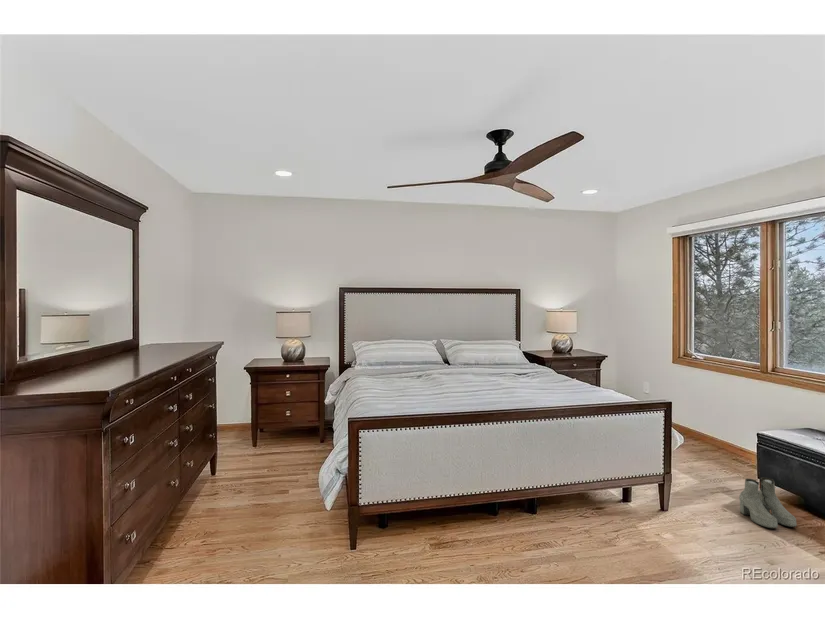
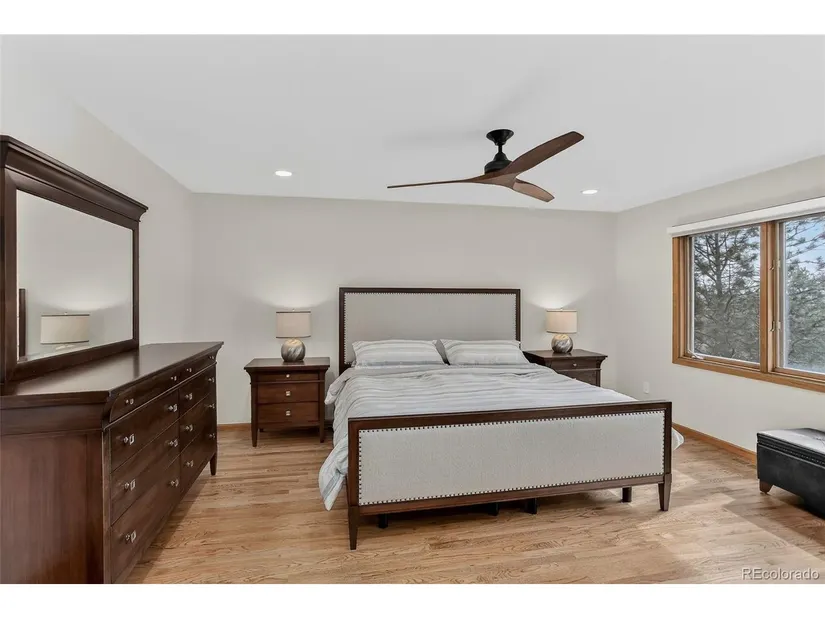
- boots (766, 500)
